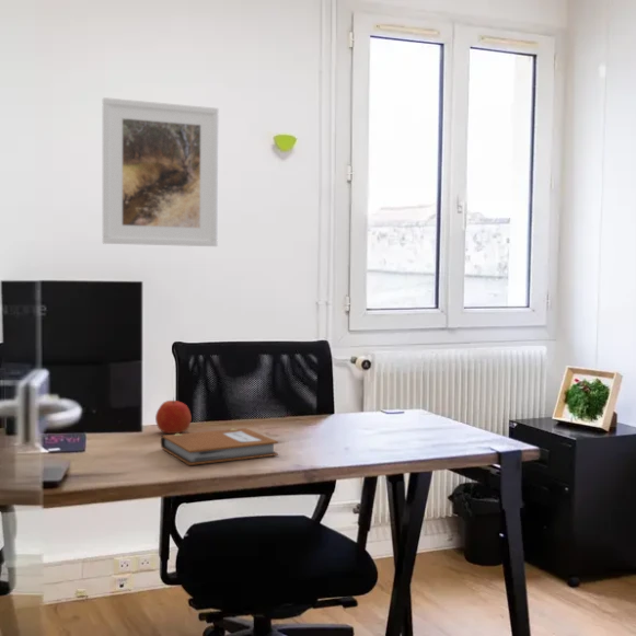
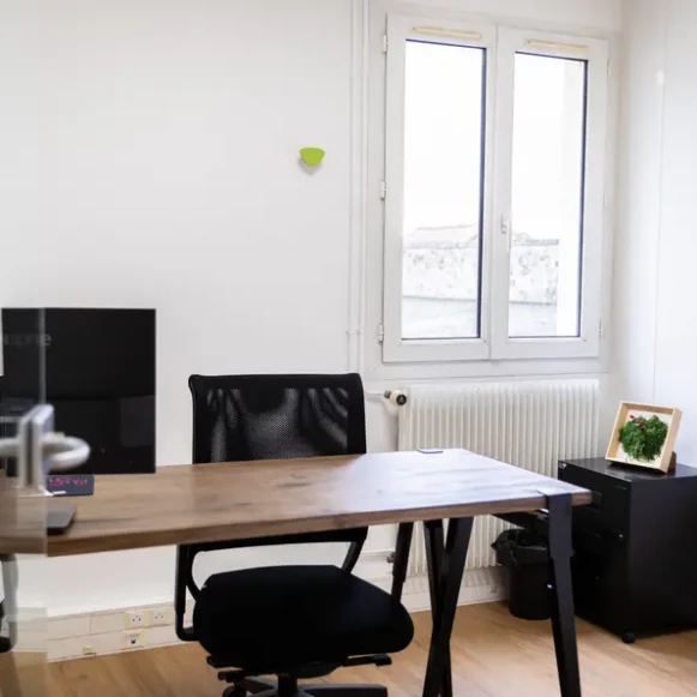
- notebook (220, 443)
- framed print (161, 174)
- apple (173, 414)
